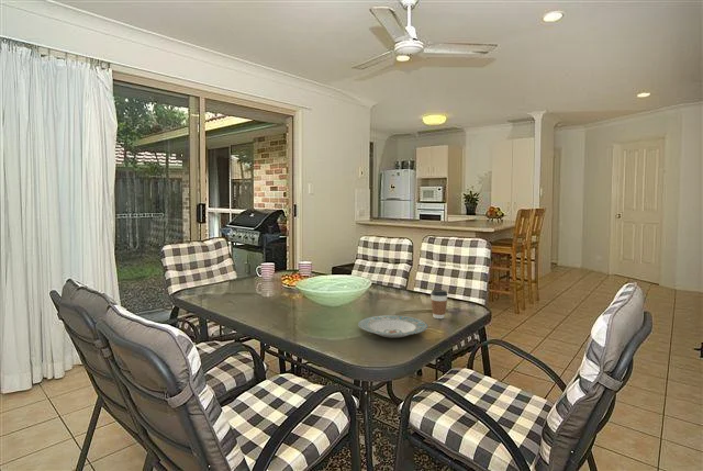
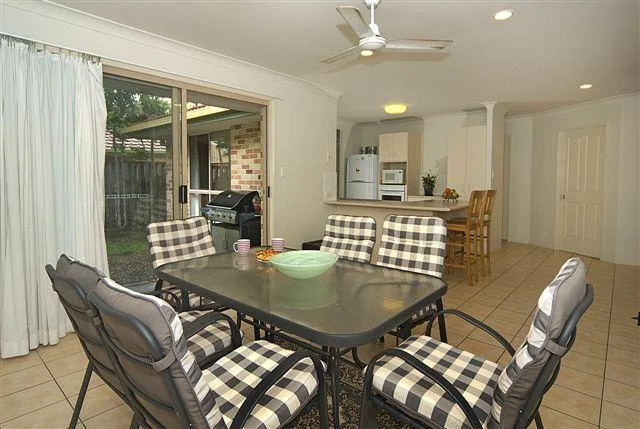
- plate (392, 328)
- coffee cup (438, 303)
